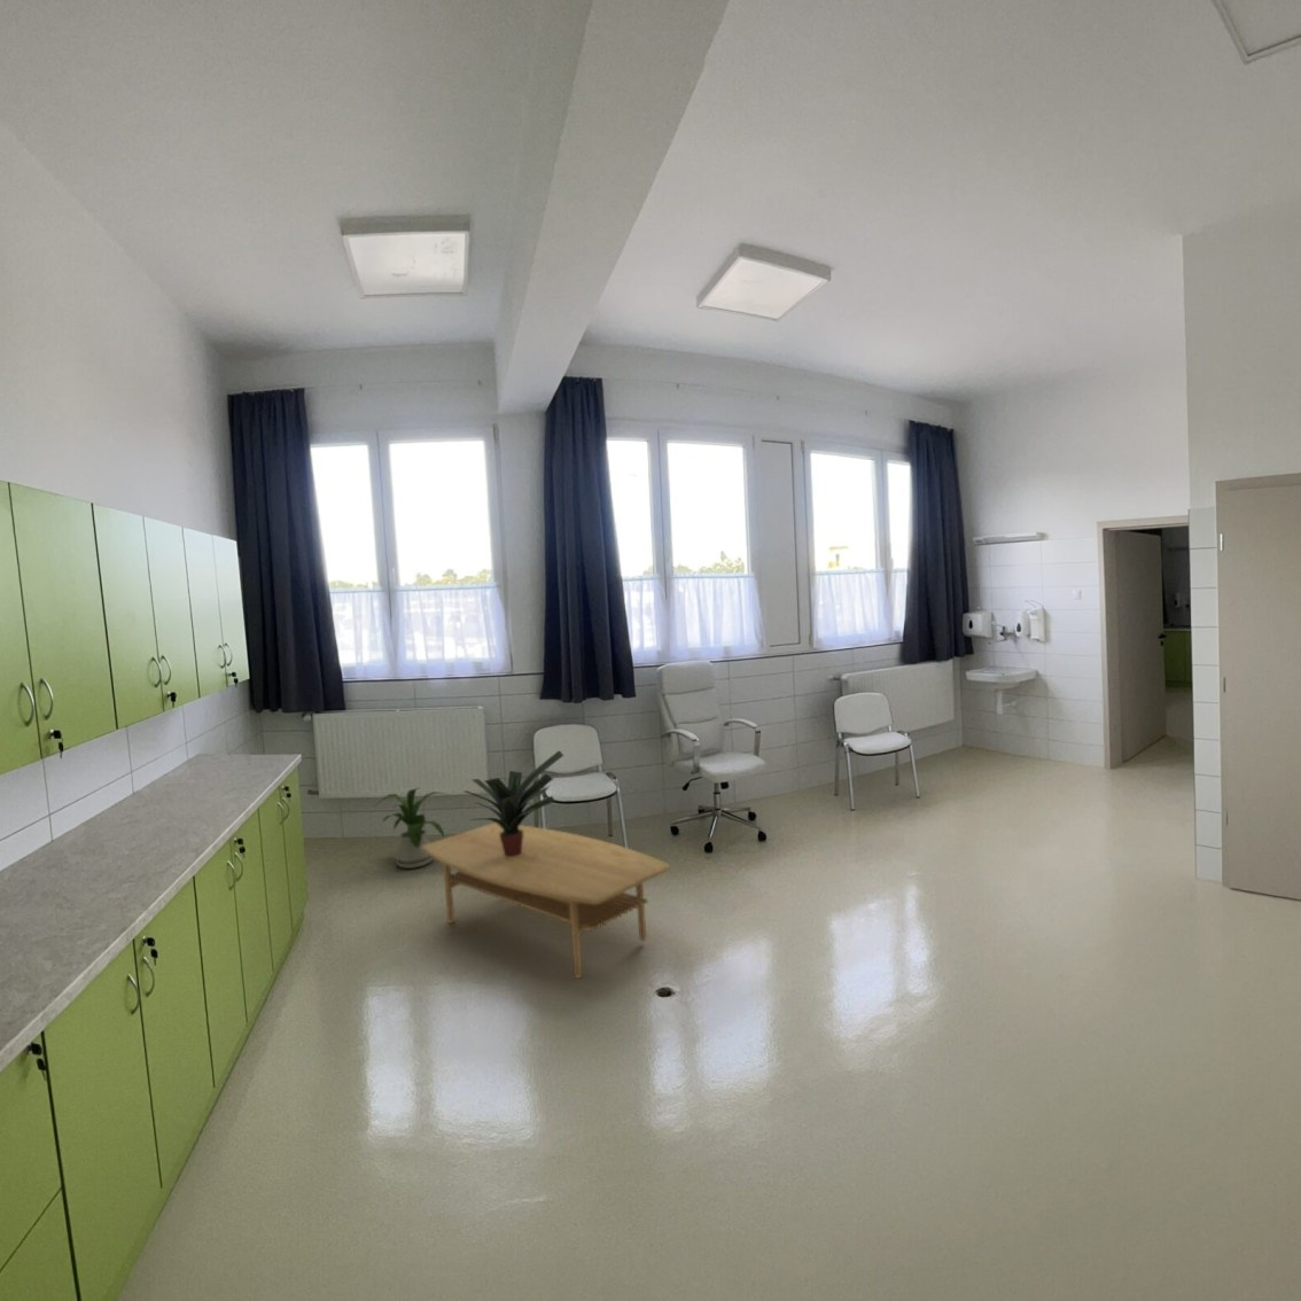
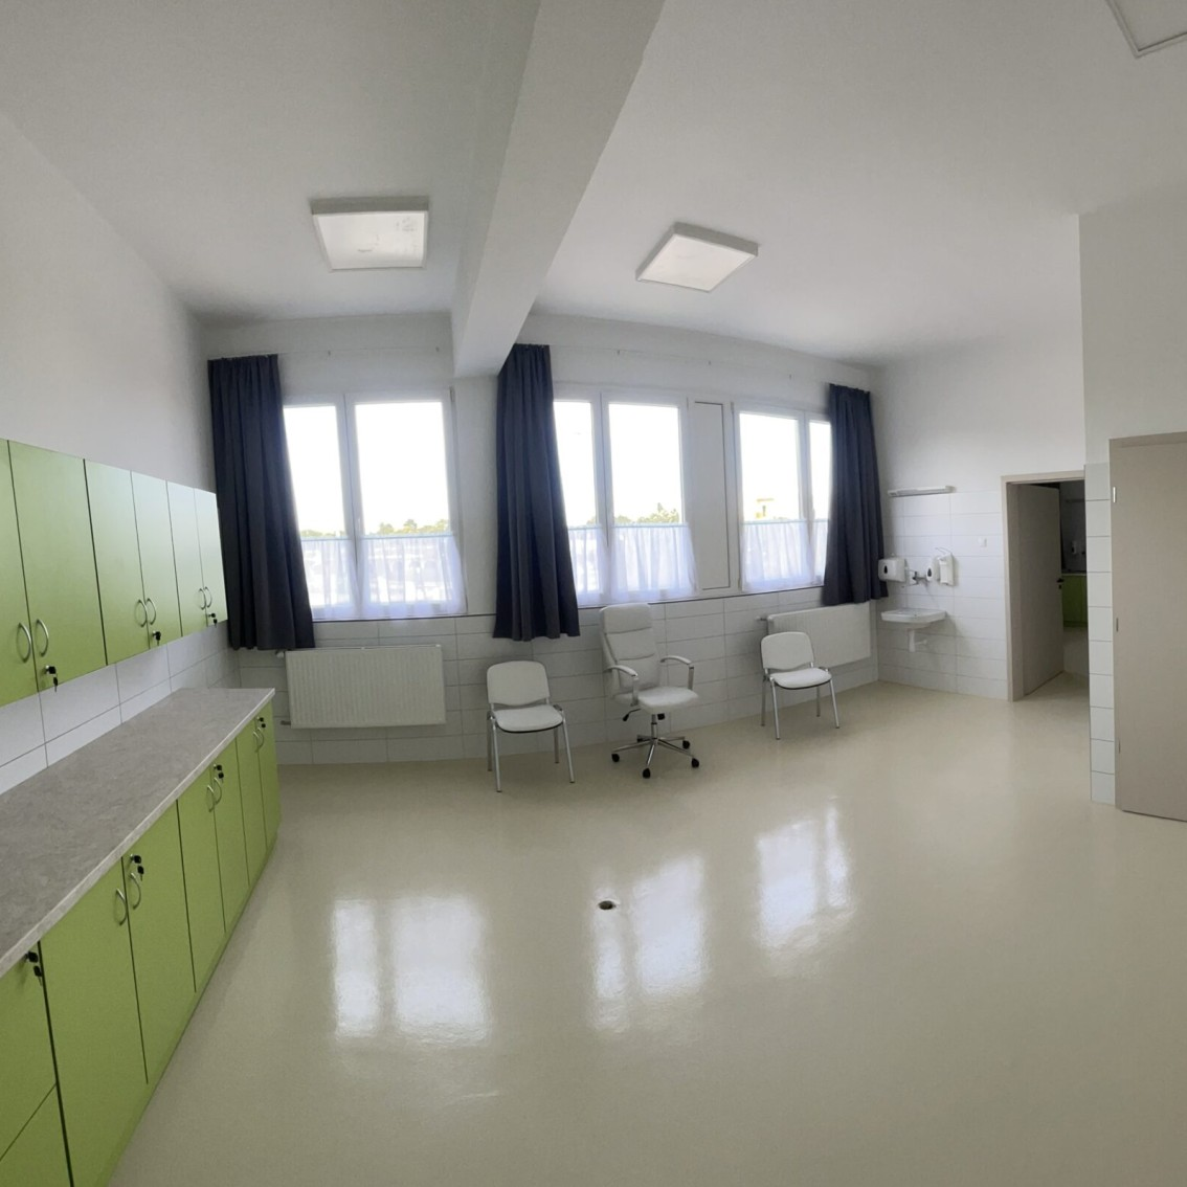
- house plant (415, 821)
- coffee table (540, 892)
- potted plant (515, 805)
